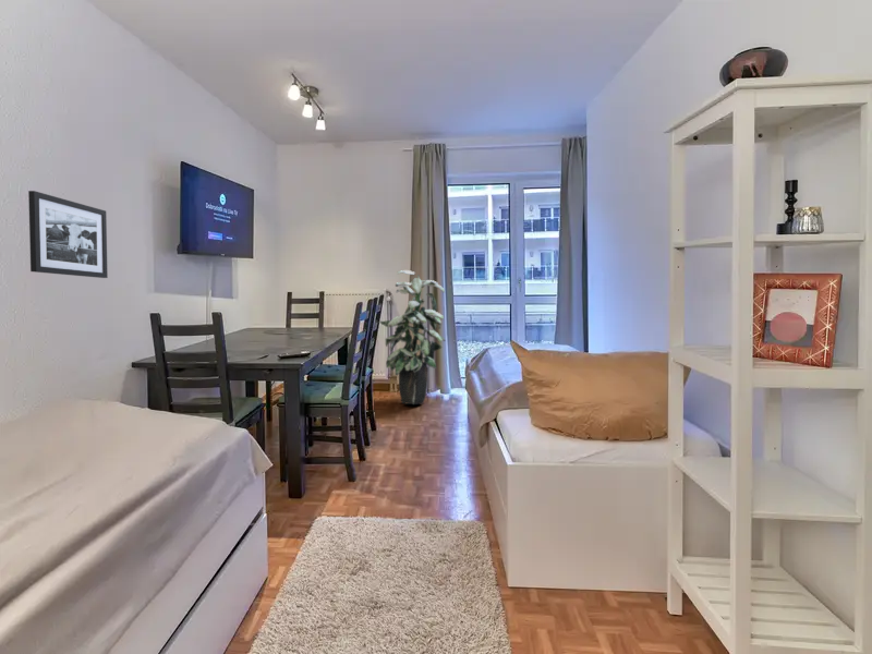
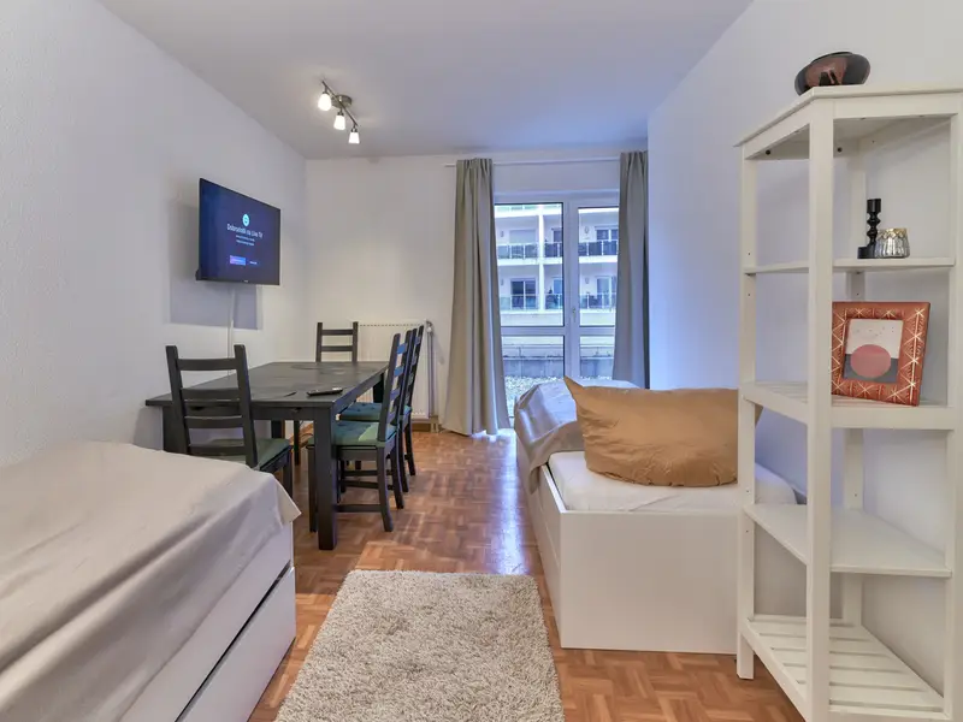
- picture frame (71, 238)
- indoor plant (411, 337)
